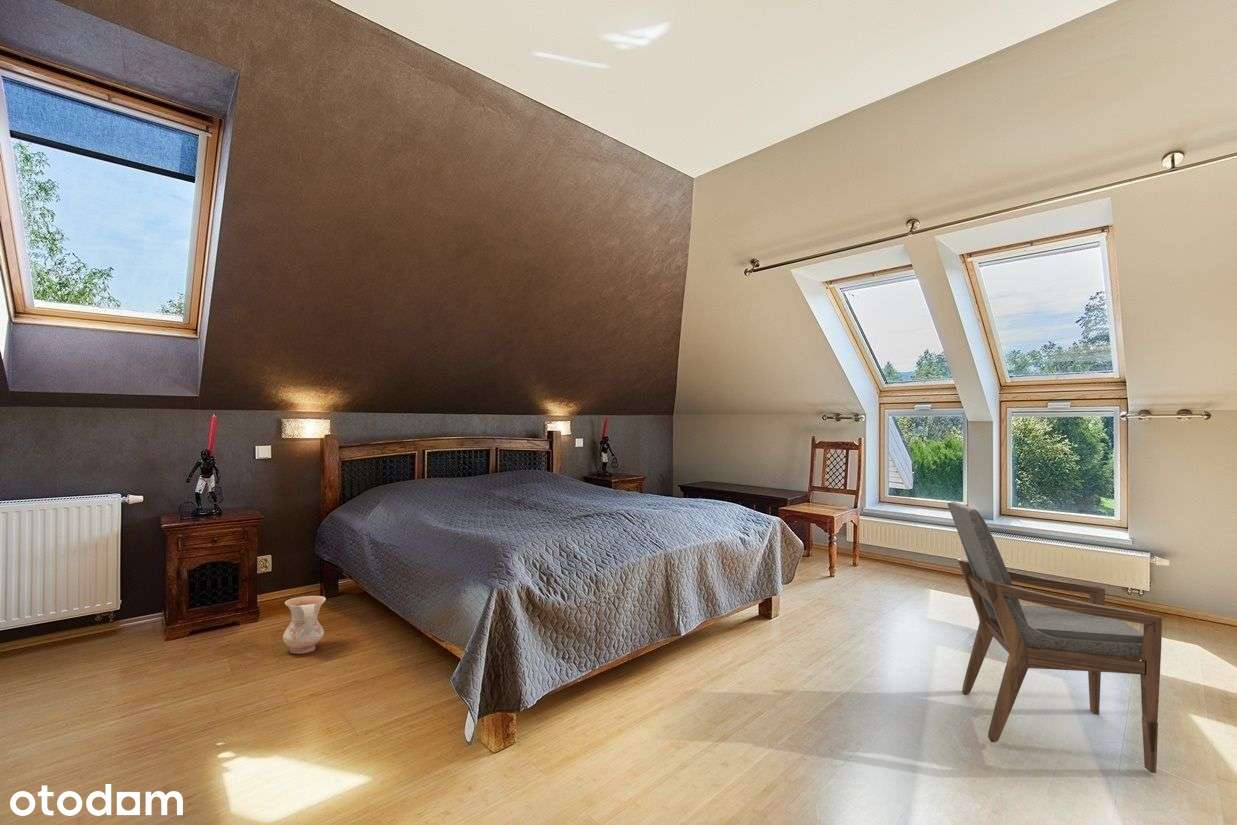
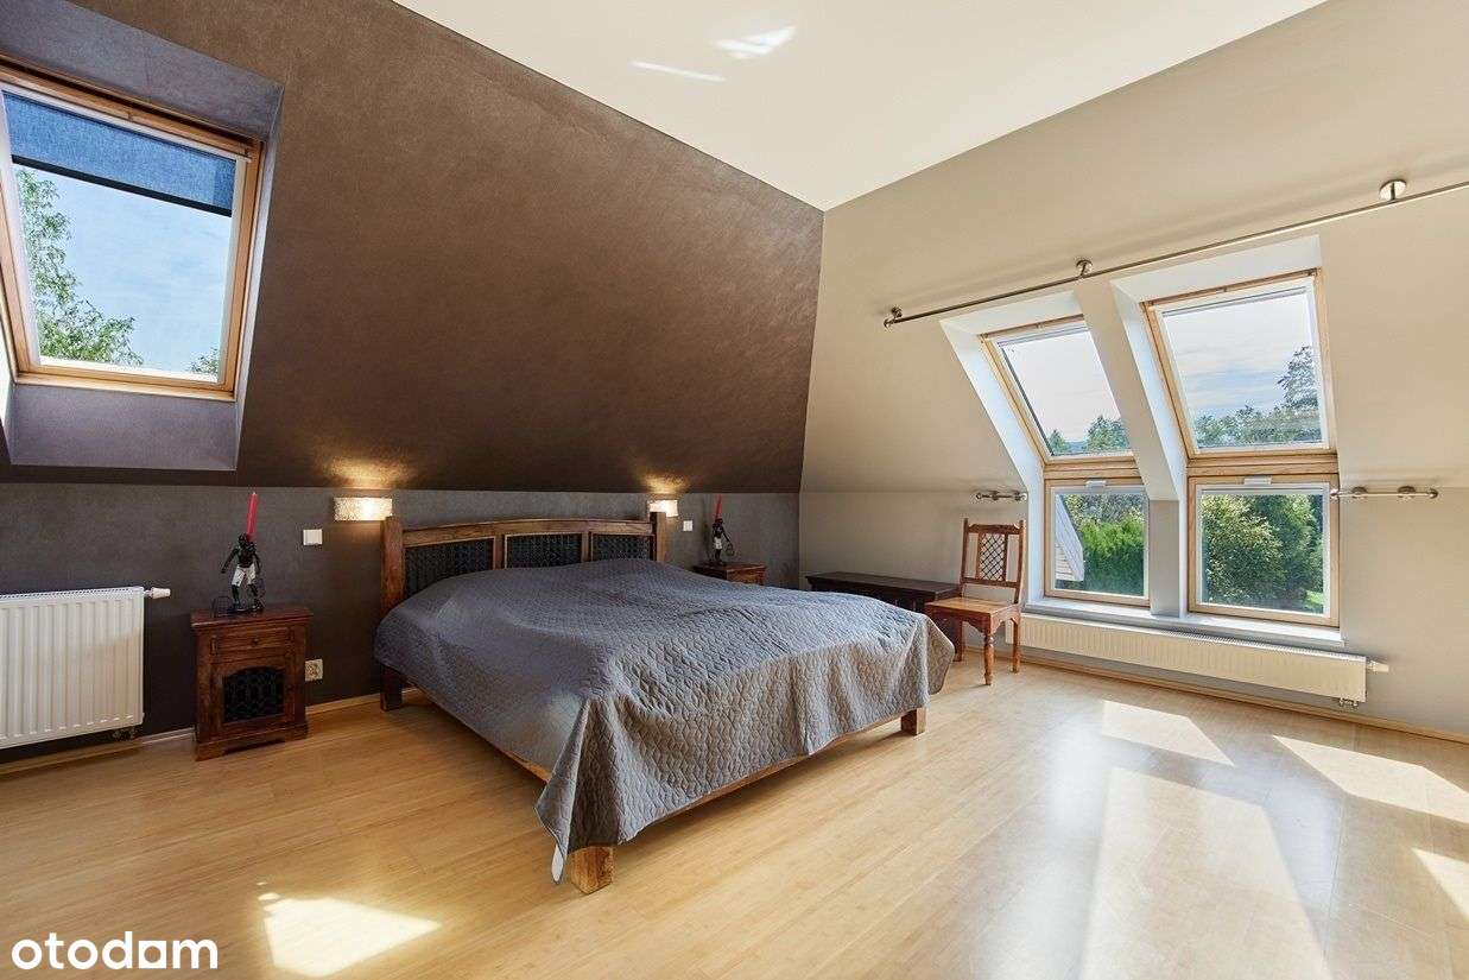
- armchair (1038, 617)
- ceramic jug (305, 626)
